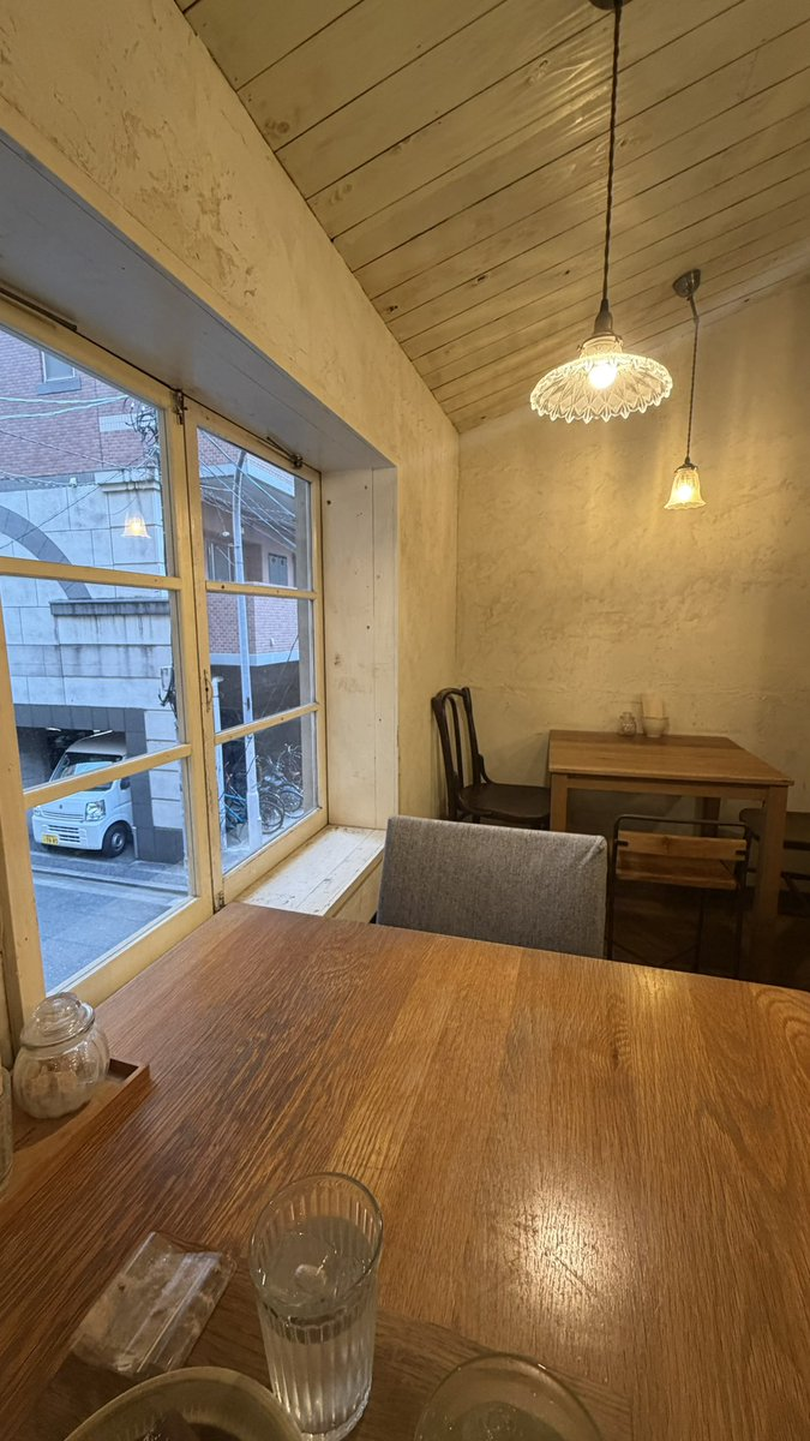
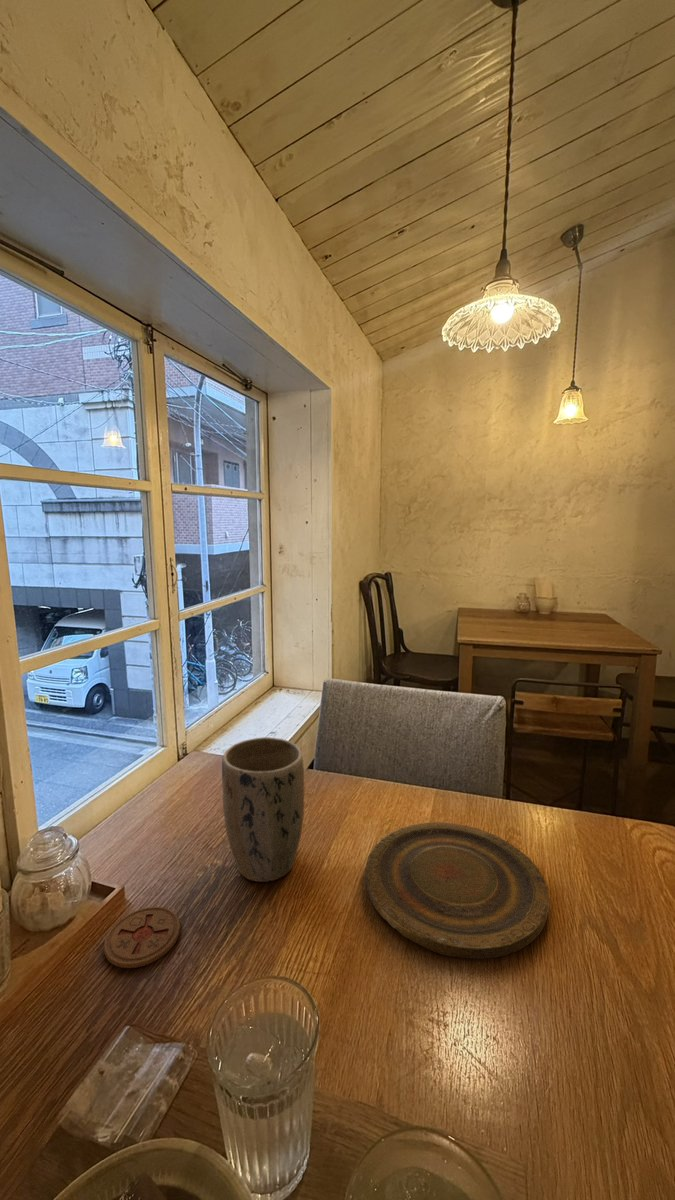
+ coaster (143, 935)
+ plate (453, 878)
+ plant pot (264, 808)
